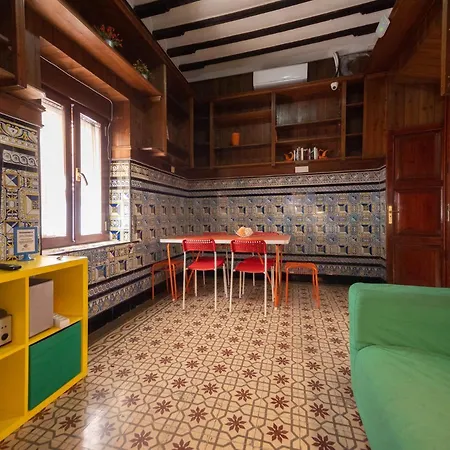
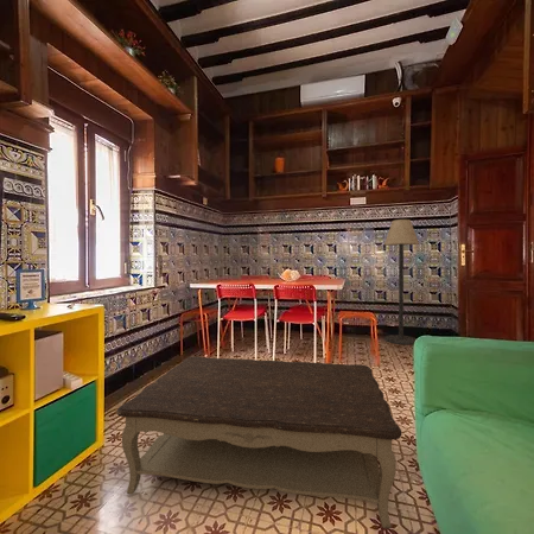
+ floor lamp (401, 280)
+ coffee table (263, 419)
